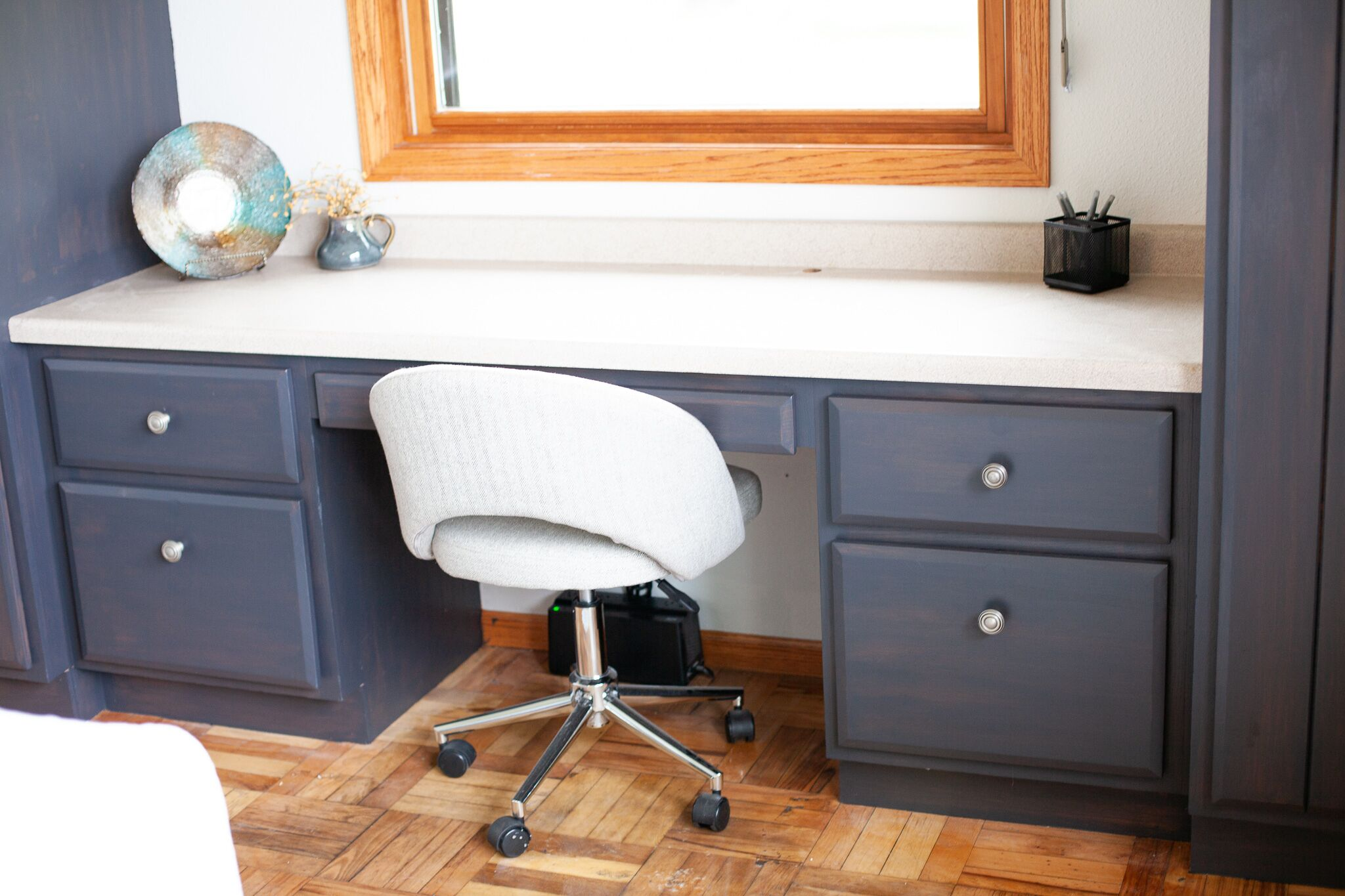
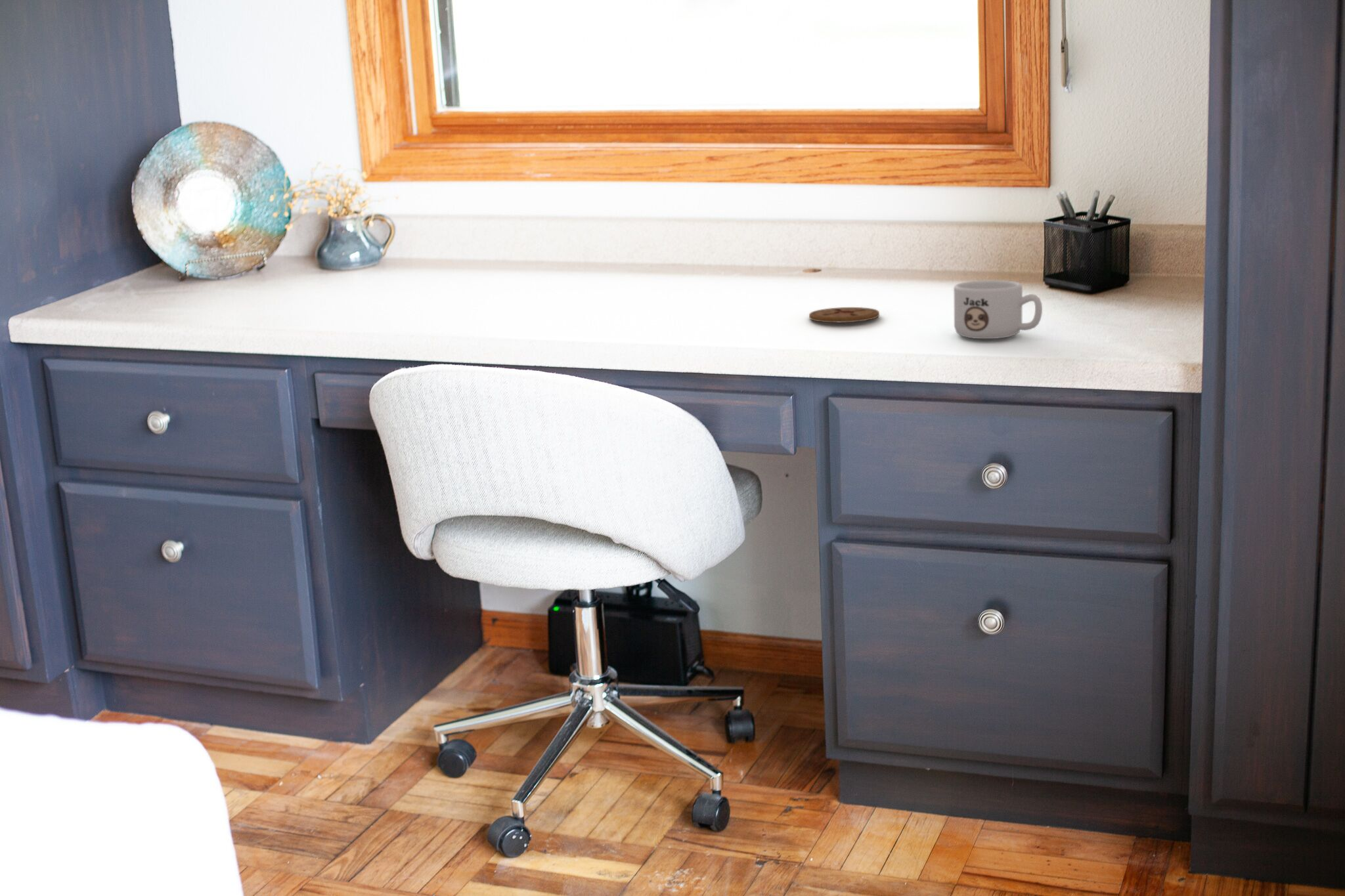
+ mug (998, 310)
+ coaster (844, 314)
